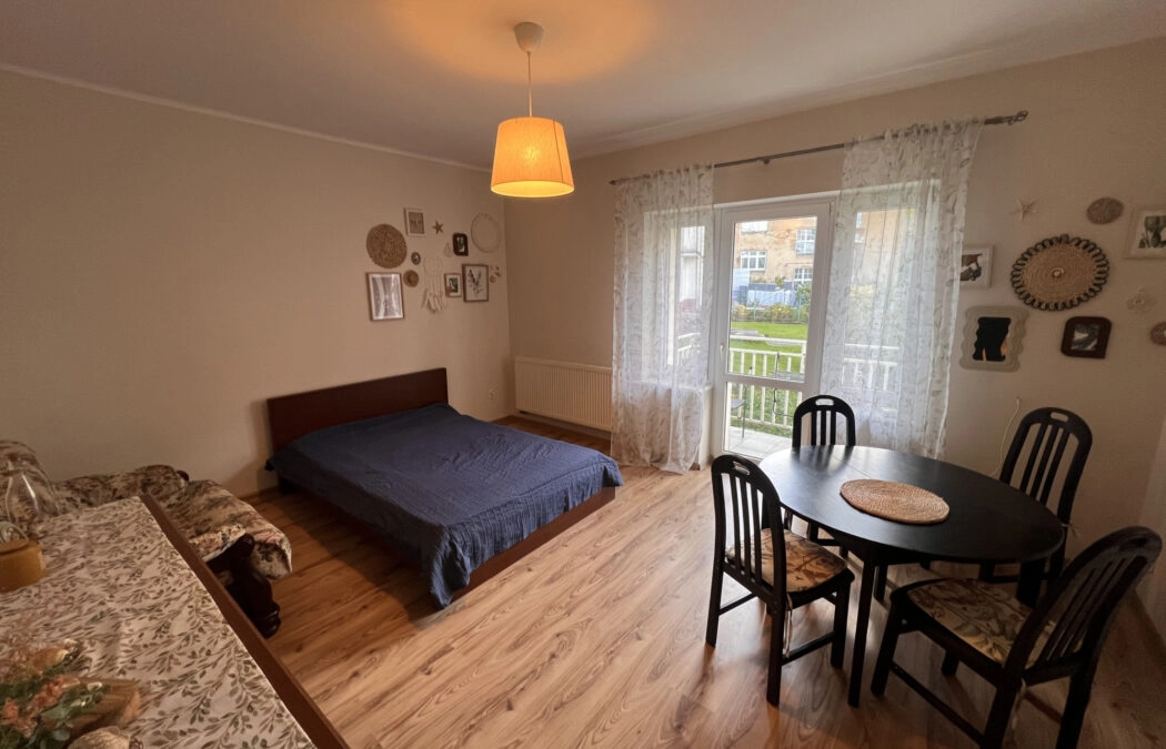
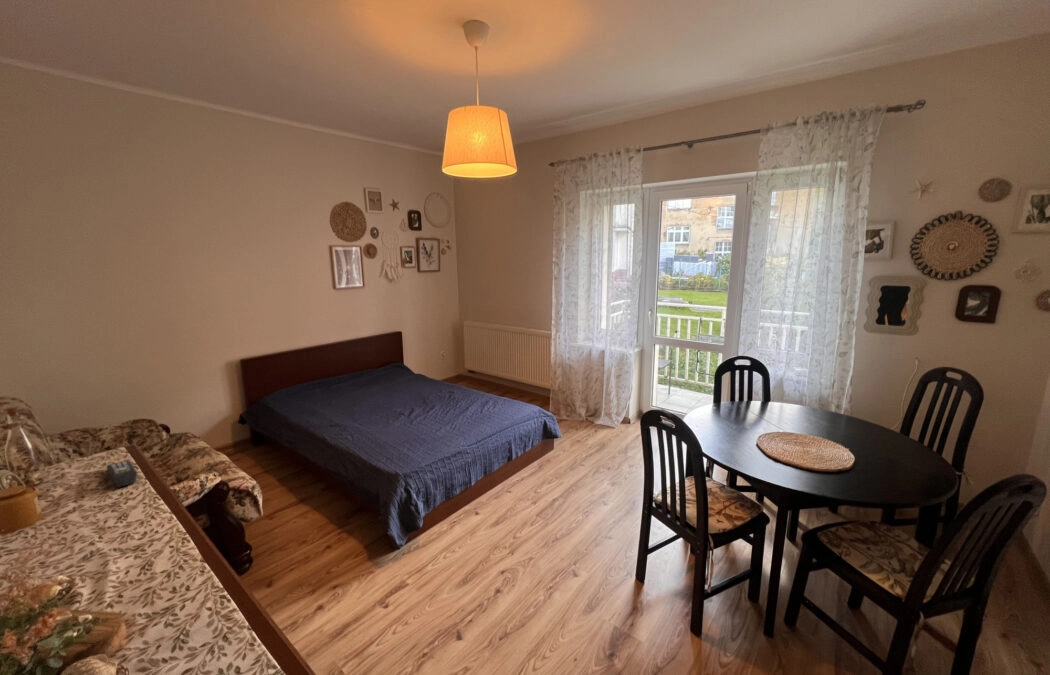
+ remote control (121, 471)
